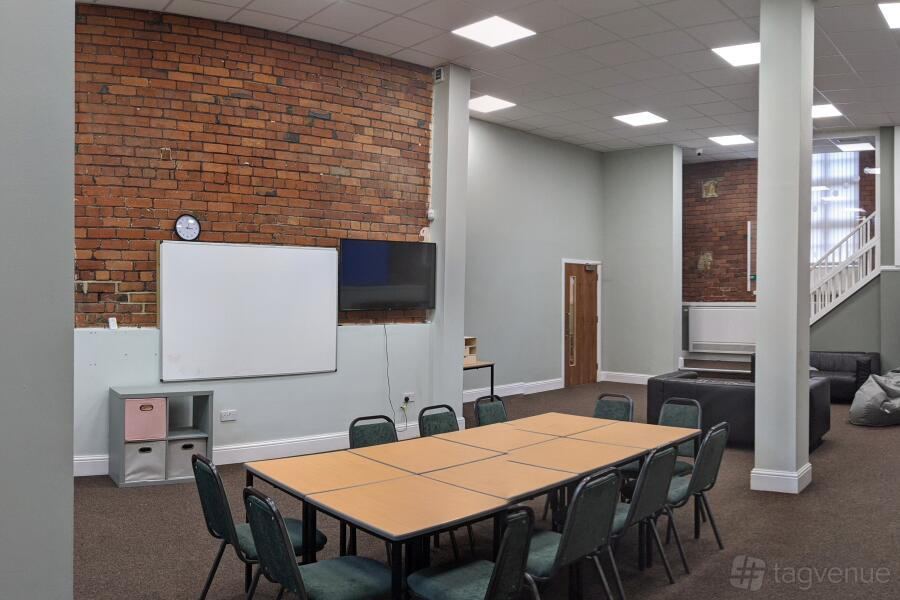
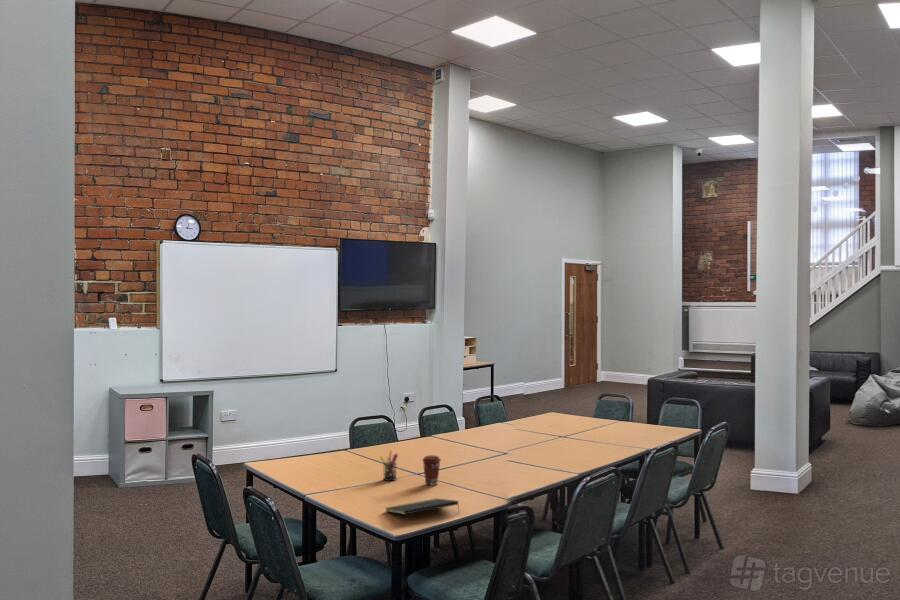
+ pen holder (388, 465)
+ coffee cup (431, 470)
+ notepad (421, 506)
